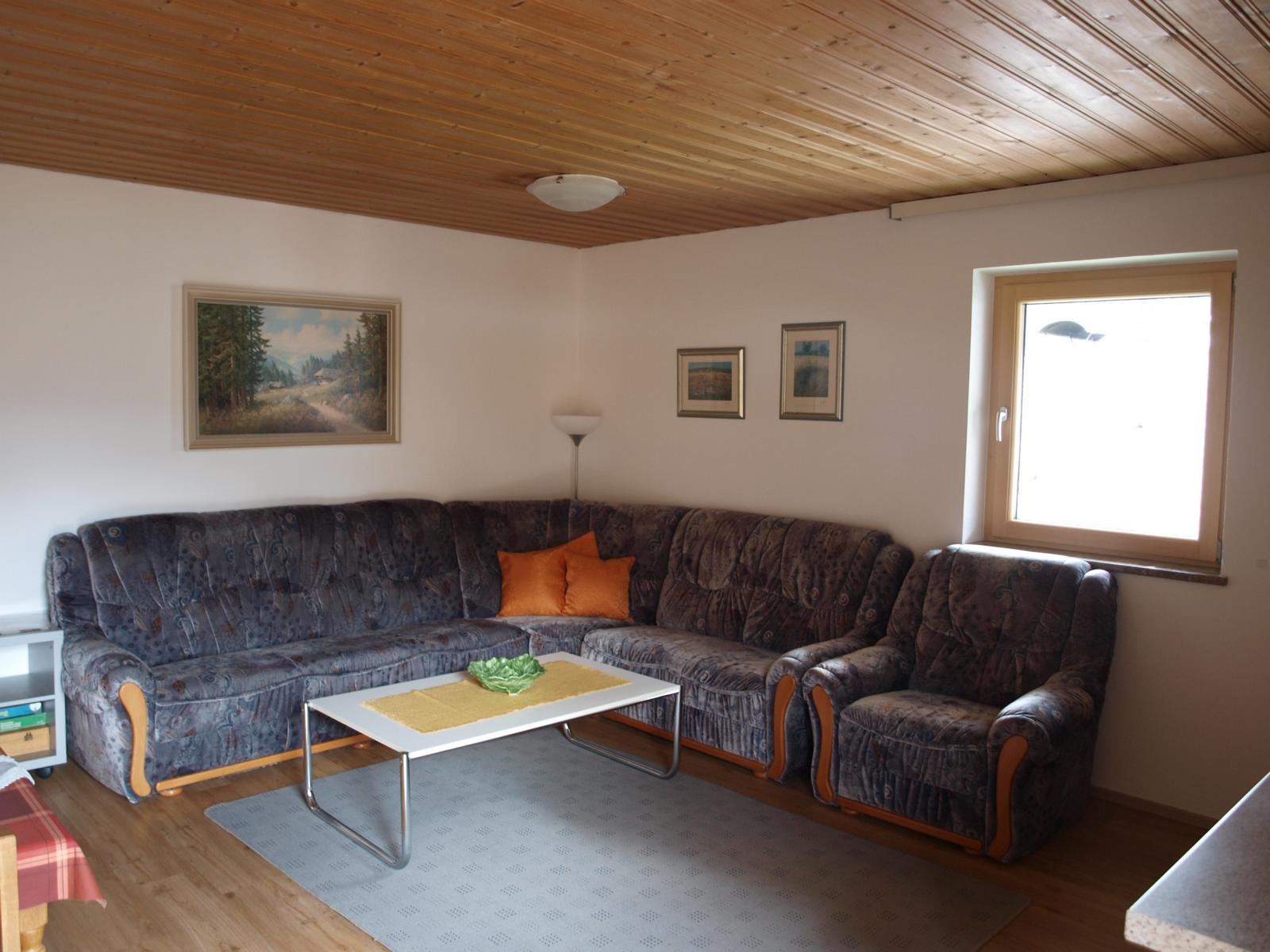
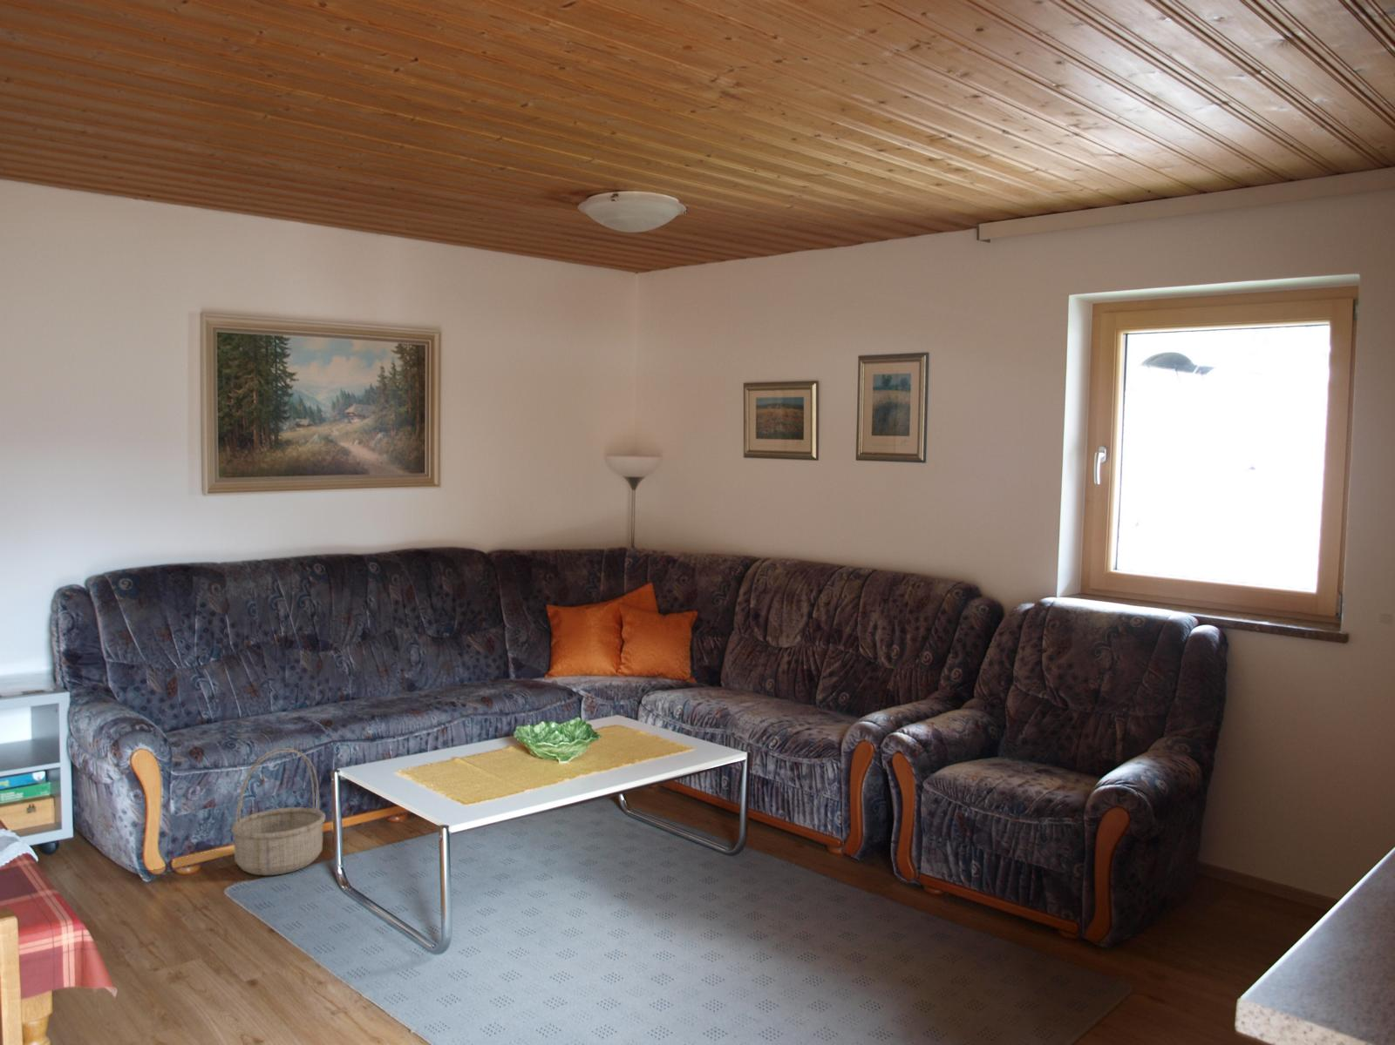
+ basket (280, 808)
